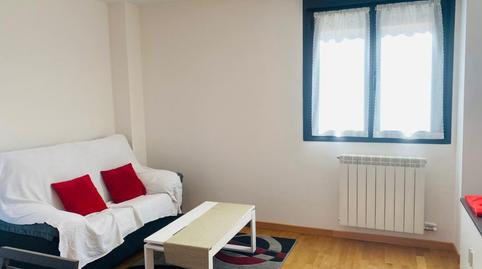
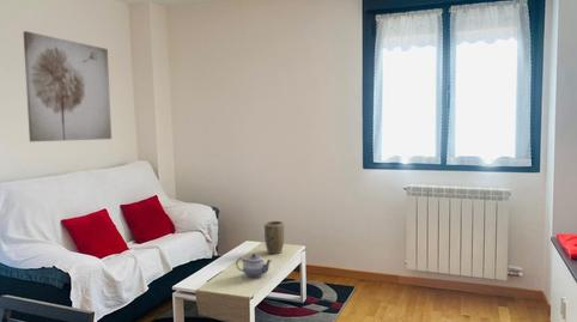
+ wall art (72, 91)
+ teapot (254, 265)
+ plant pot (274, 237)
